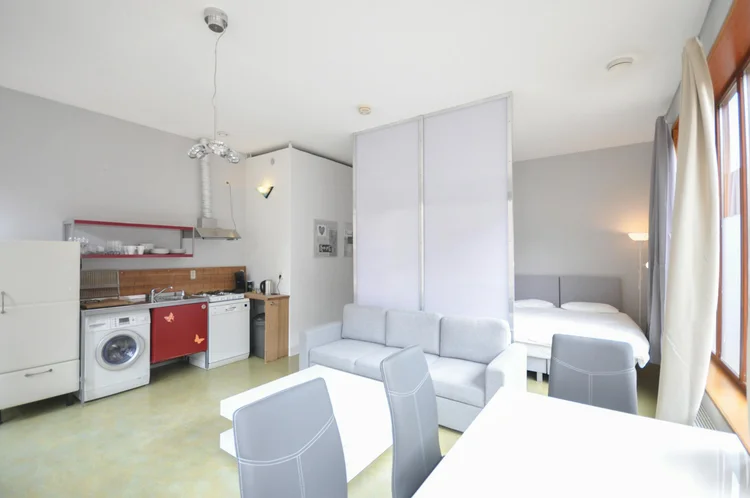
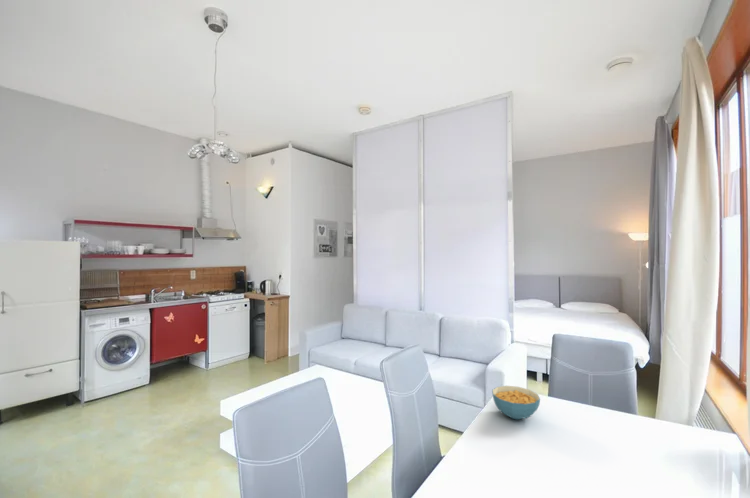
+ cereal bowl (515, 405)
